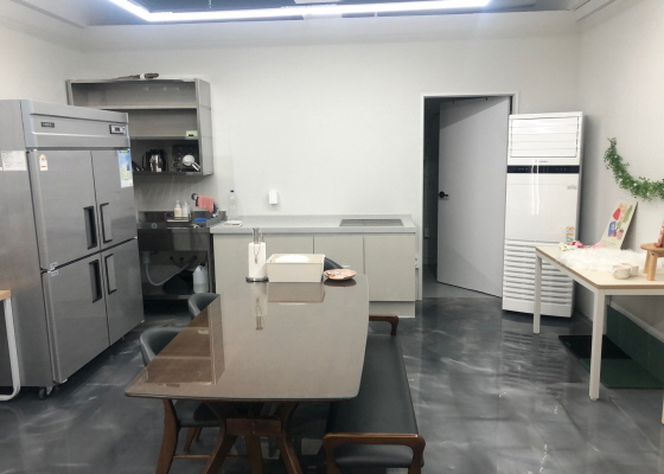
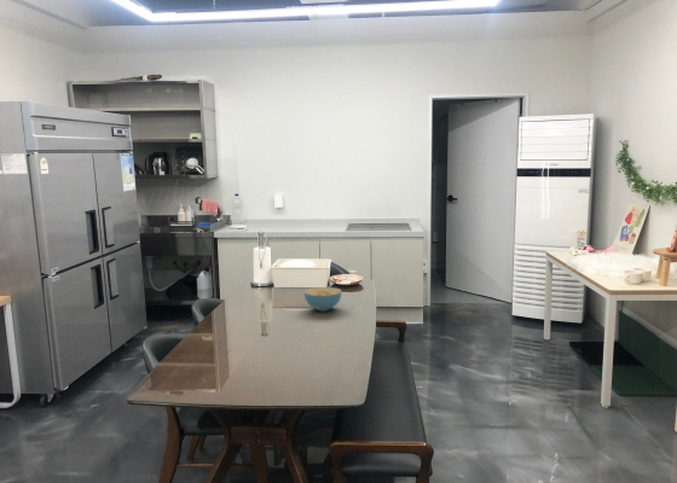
+ cereal bowl (323, 299)
